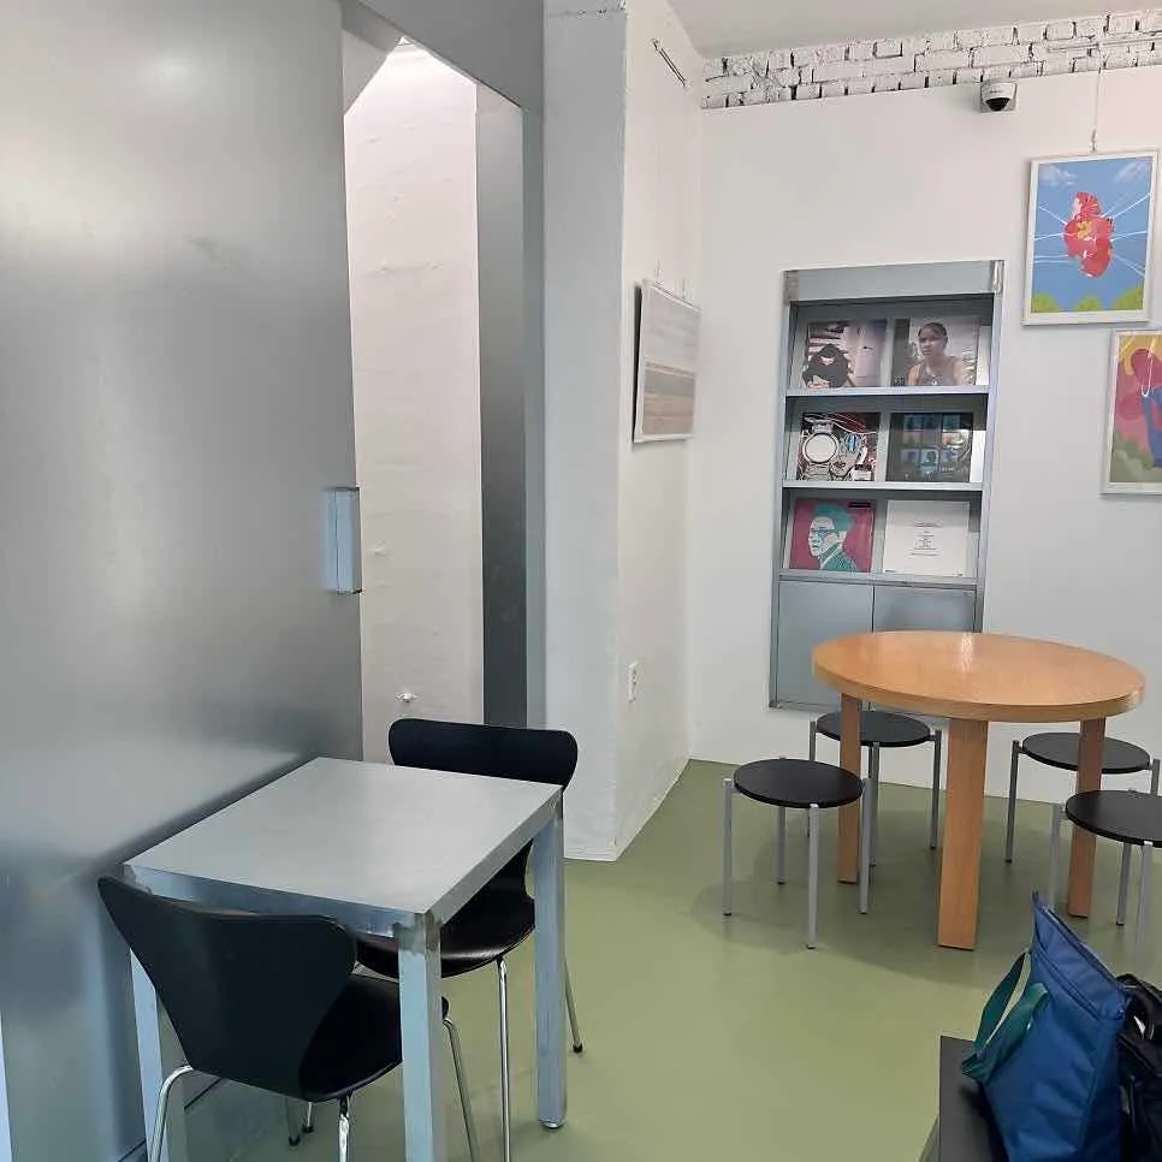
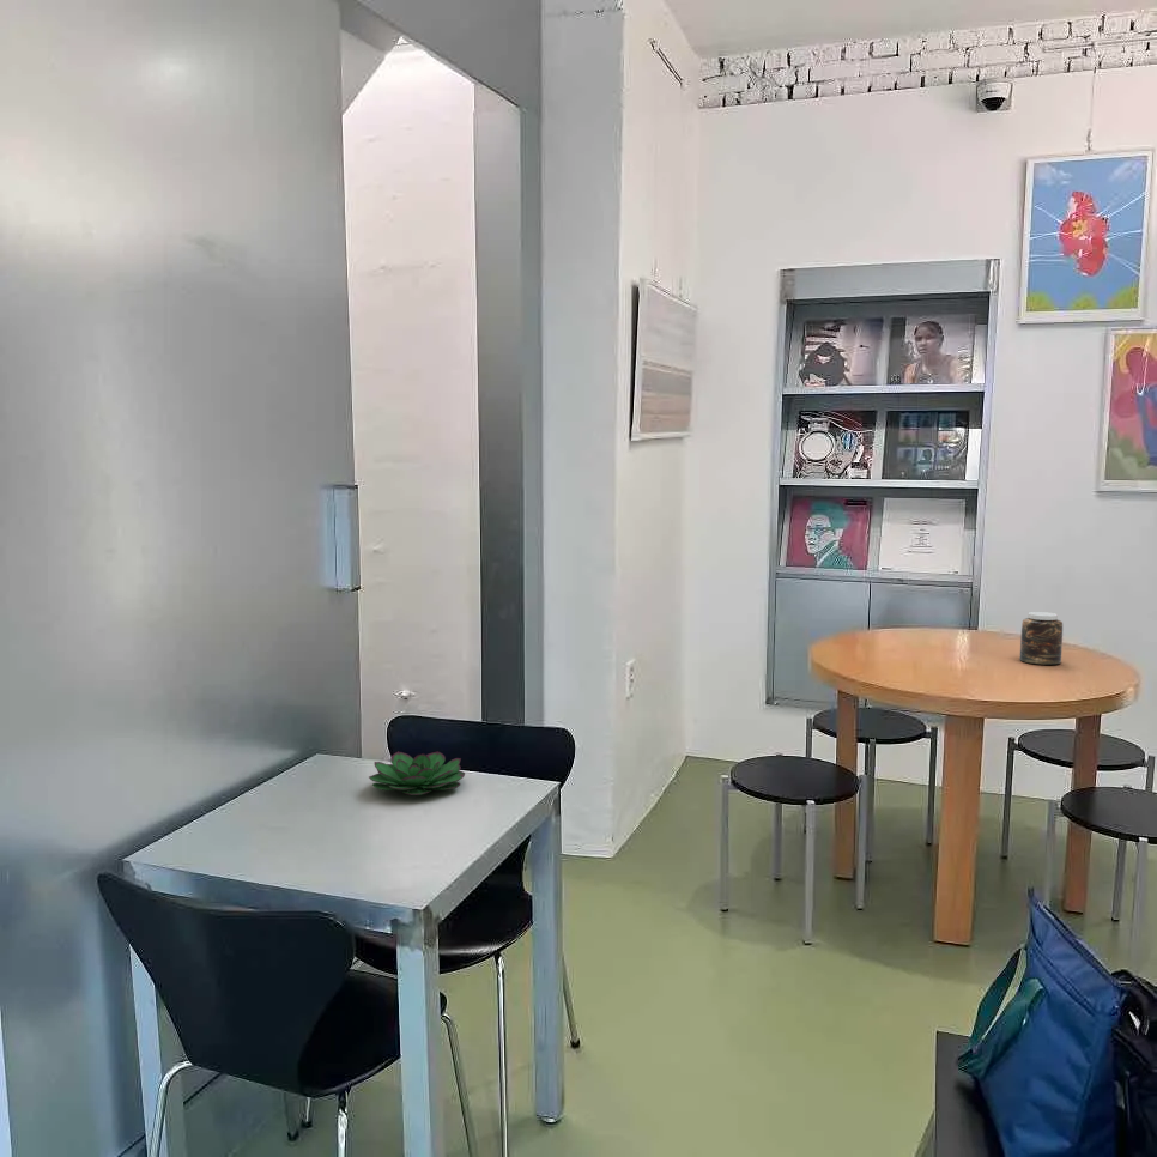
+ jar (1041, 637)
+ succulent plant (417, 773)
